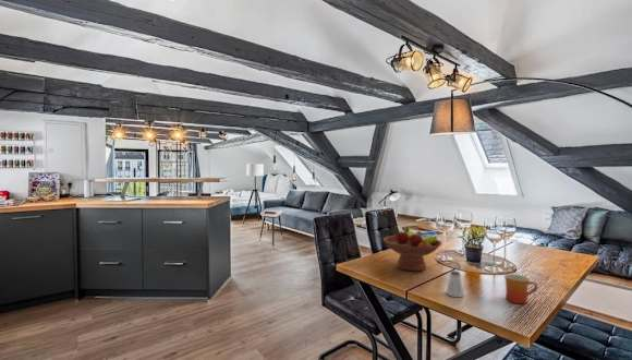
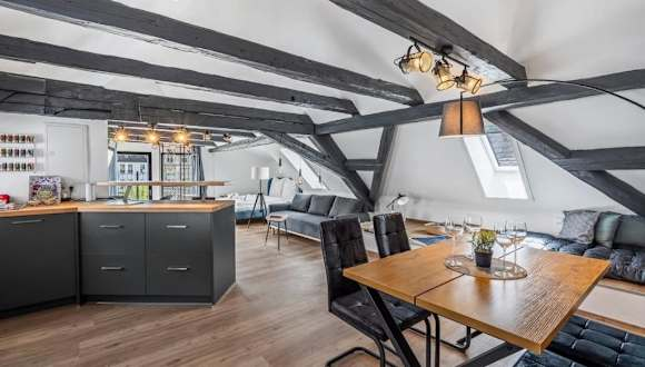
- fruit bowl (411, 248)
- mug (518, 288)
- saltshaker (454, 283)
